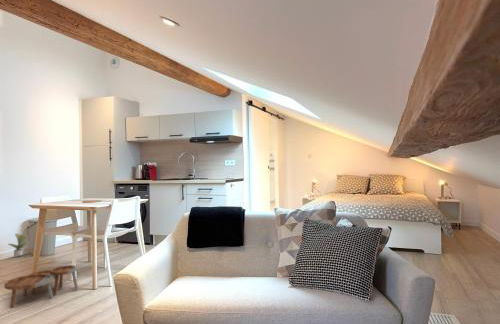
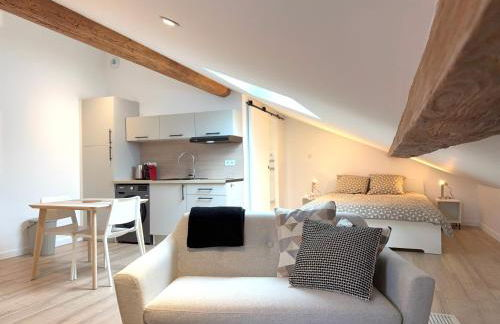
- potted plant (19, 245)
- nesting tables (45, 282)
